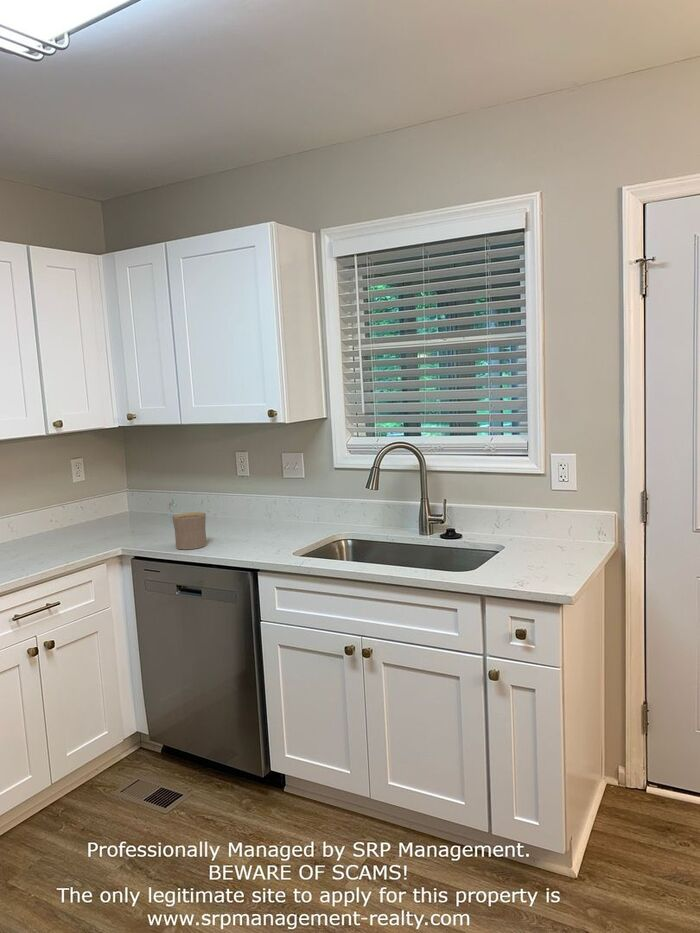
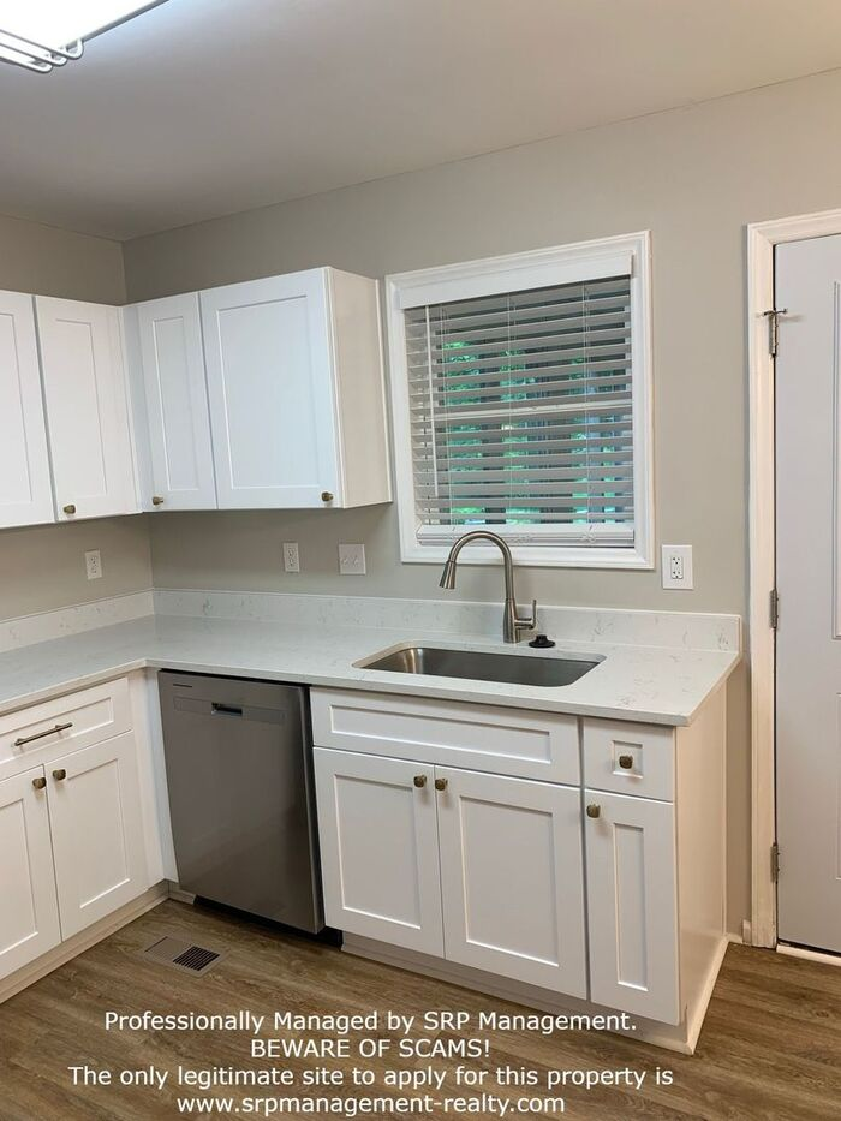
- cup (190, 530)
